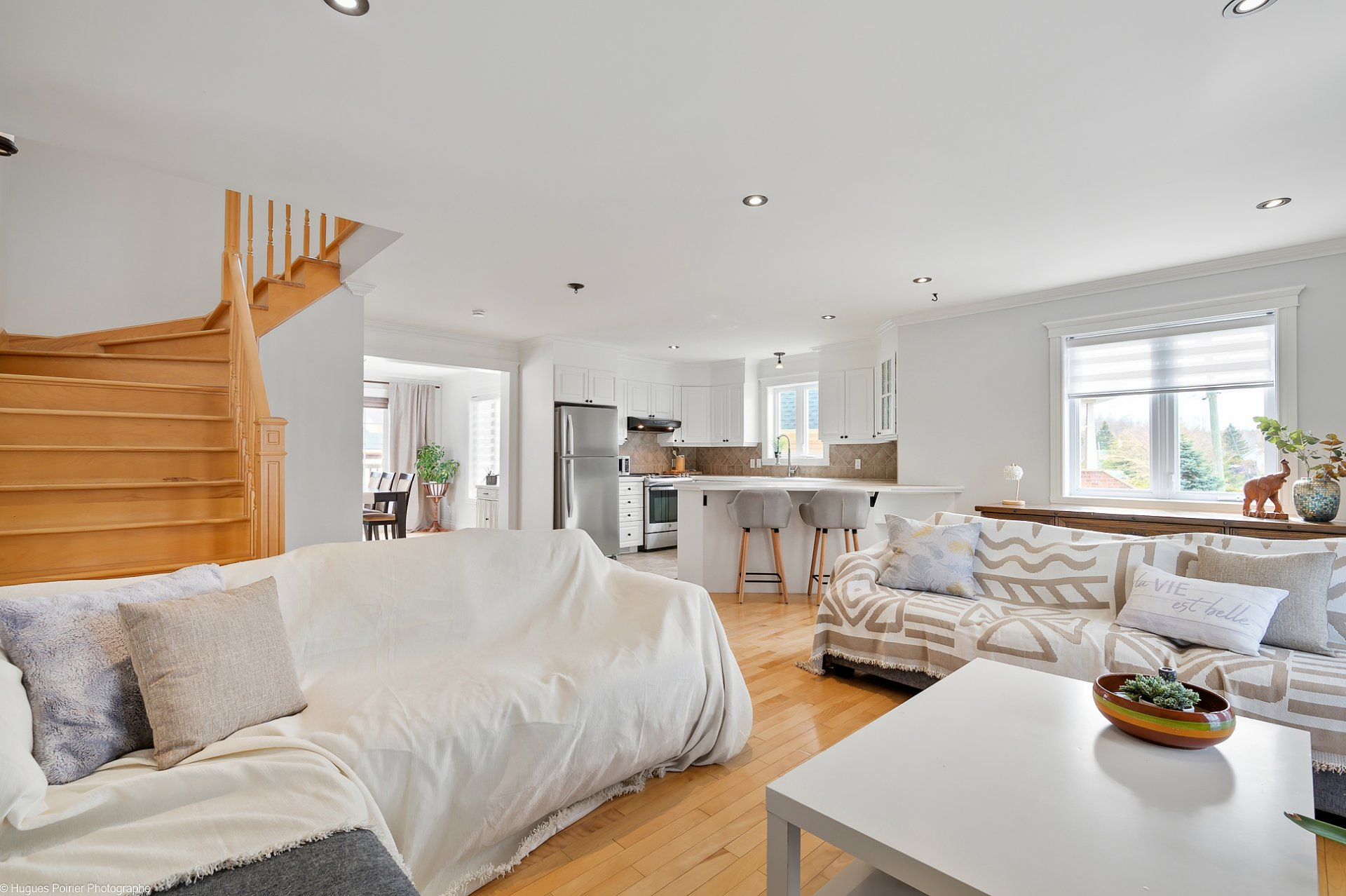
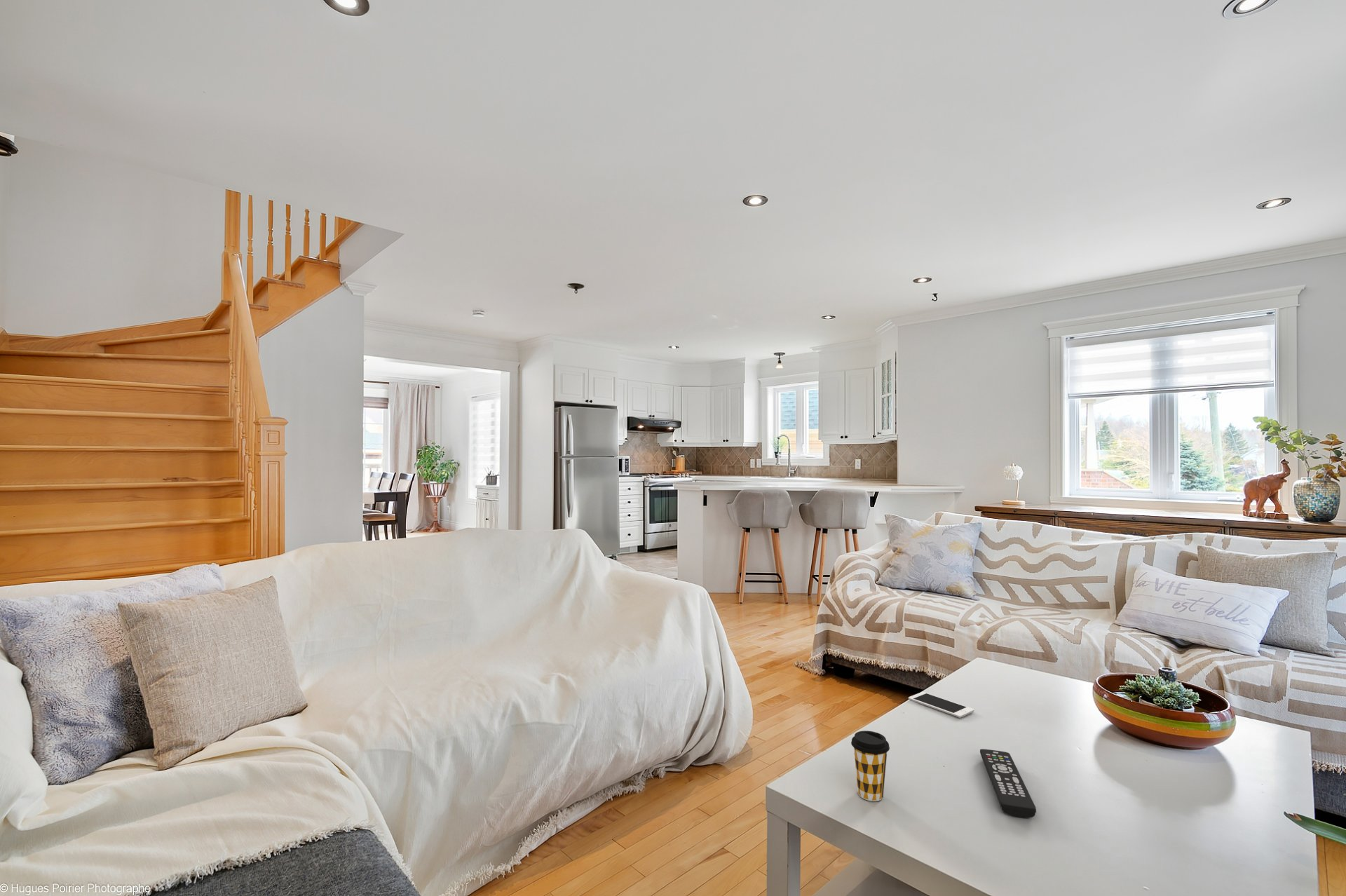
+ cell phone (940, 704)
+ remote control (1005, 780)
+ coffee cup (870, 766)
